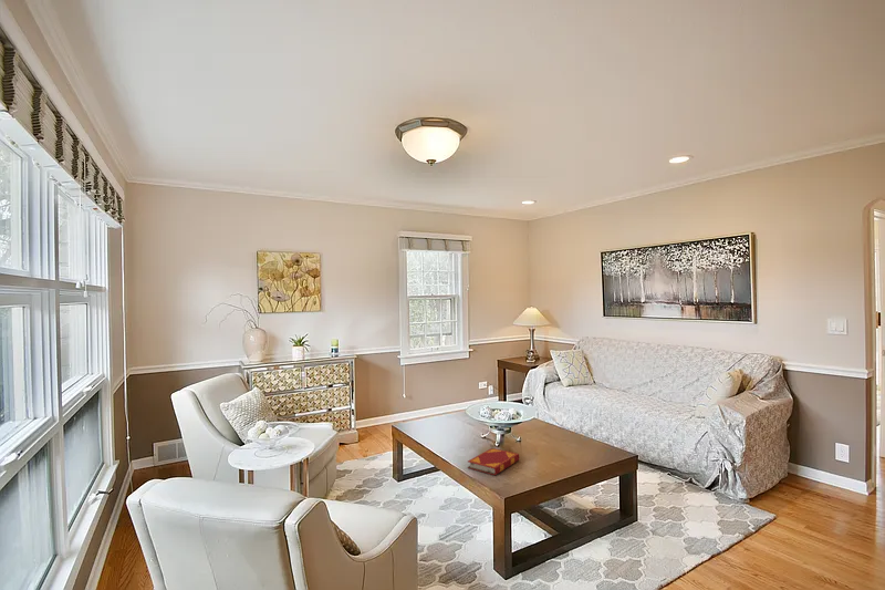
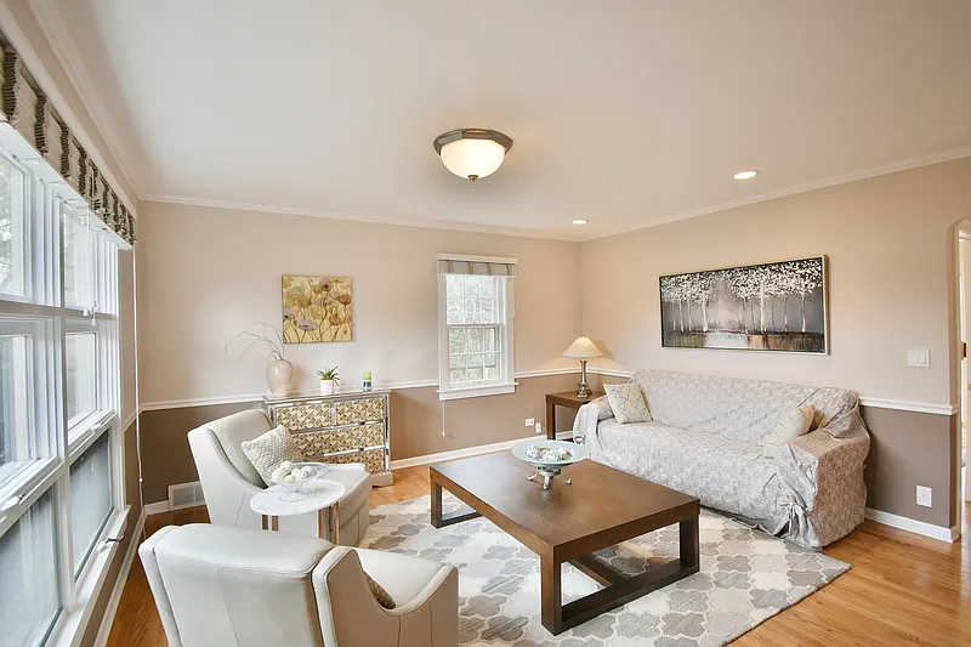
- hardback book (493, 460)
